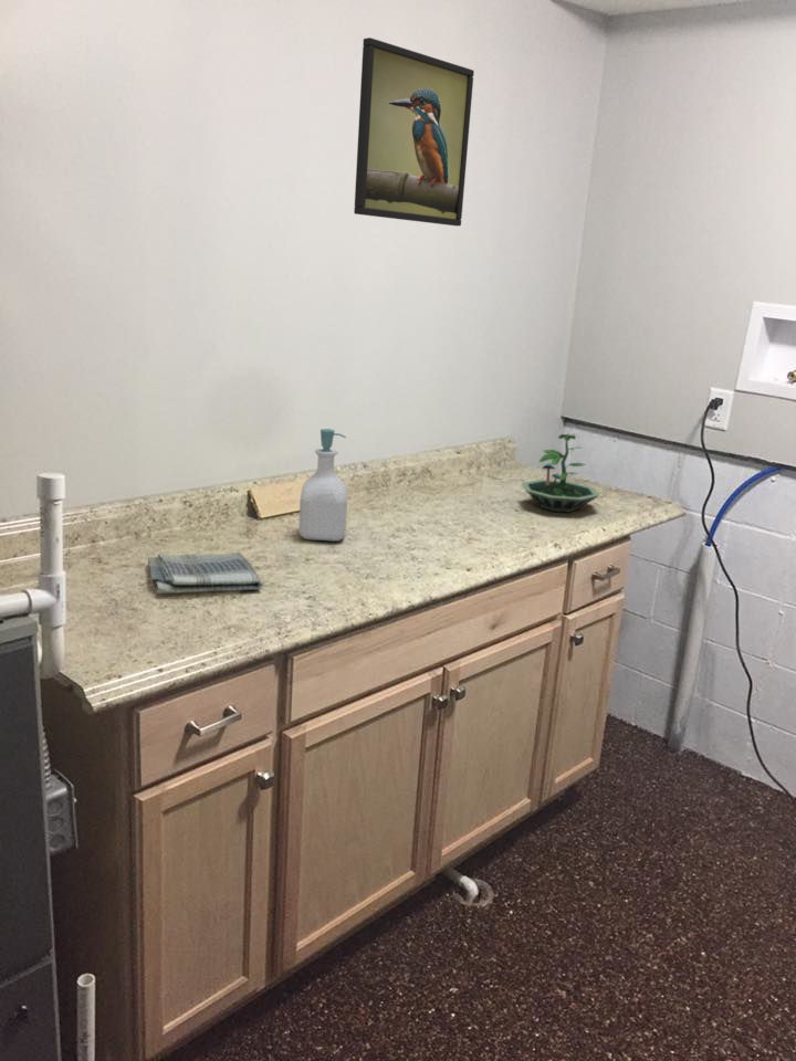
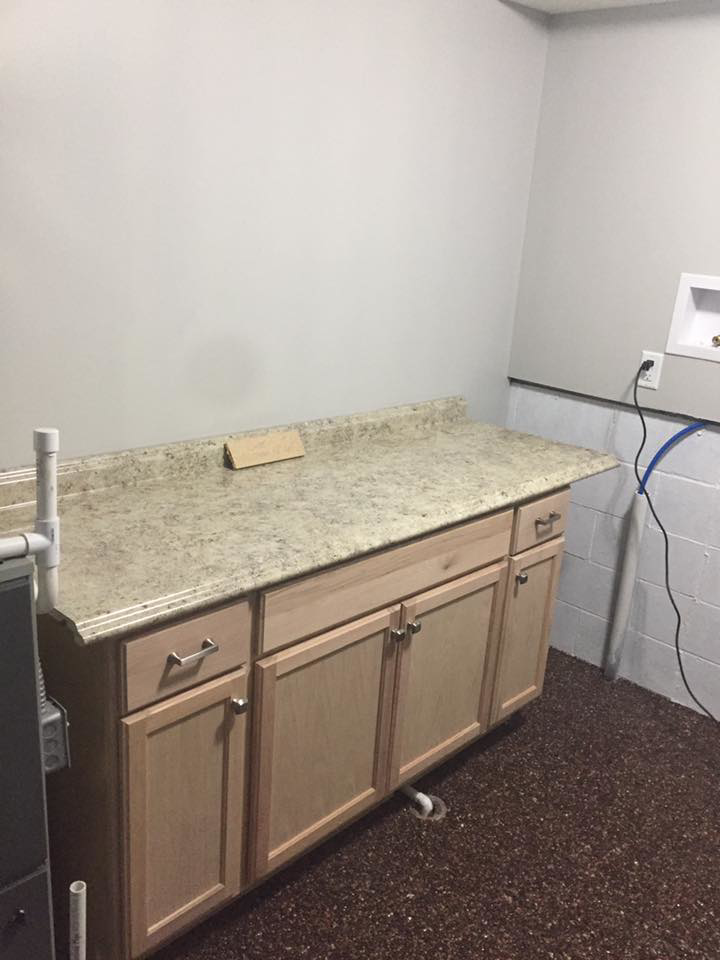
- terrarium (565, 447)
- dish towel (201, 569)
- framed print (416, 139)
- soap bottle (324, 483)
